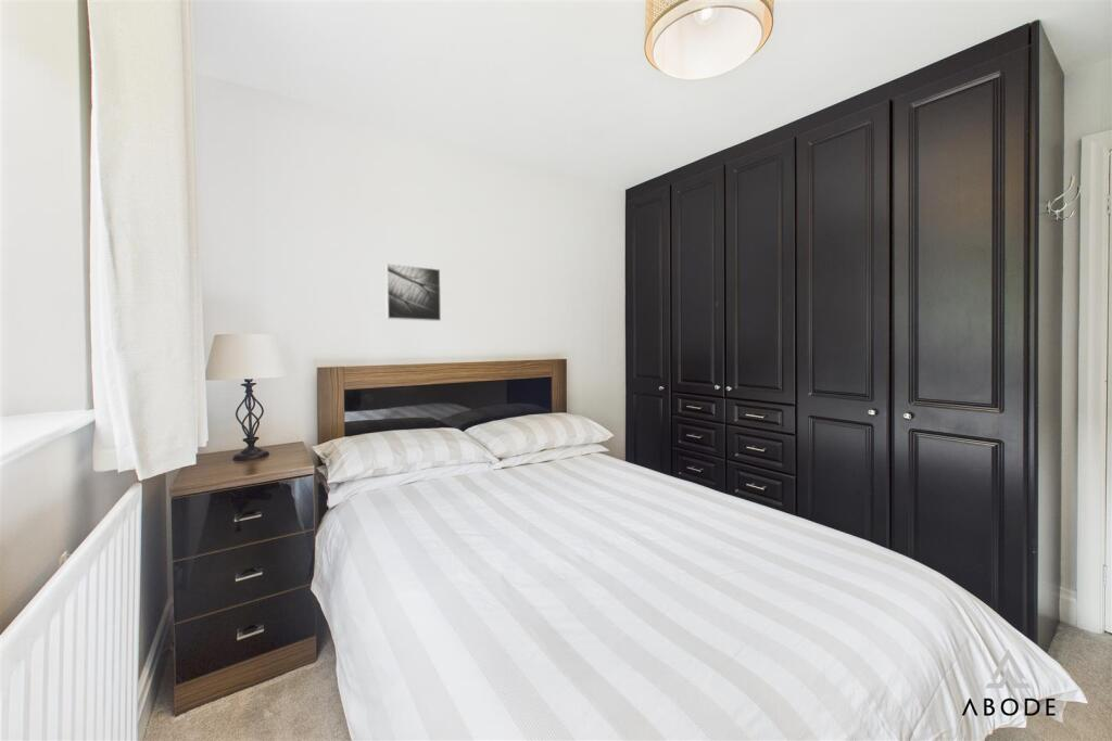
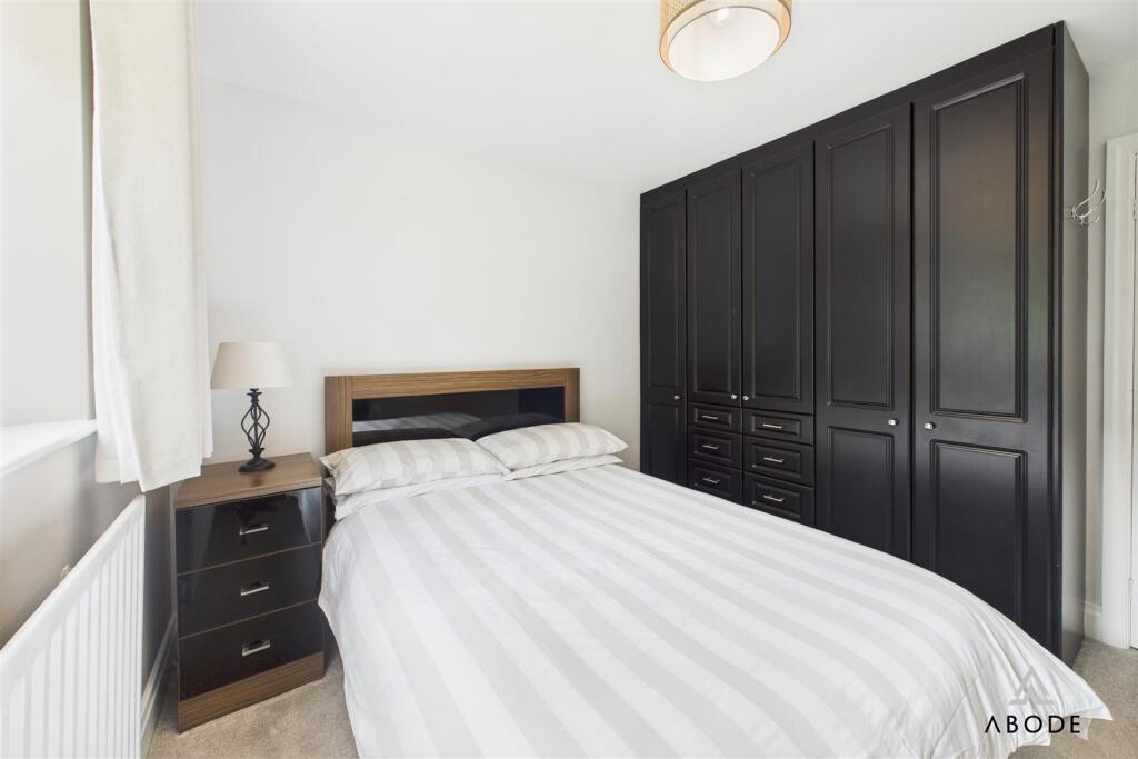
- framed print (414, 293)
